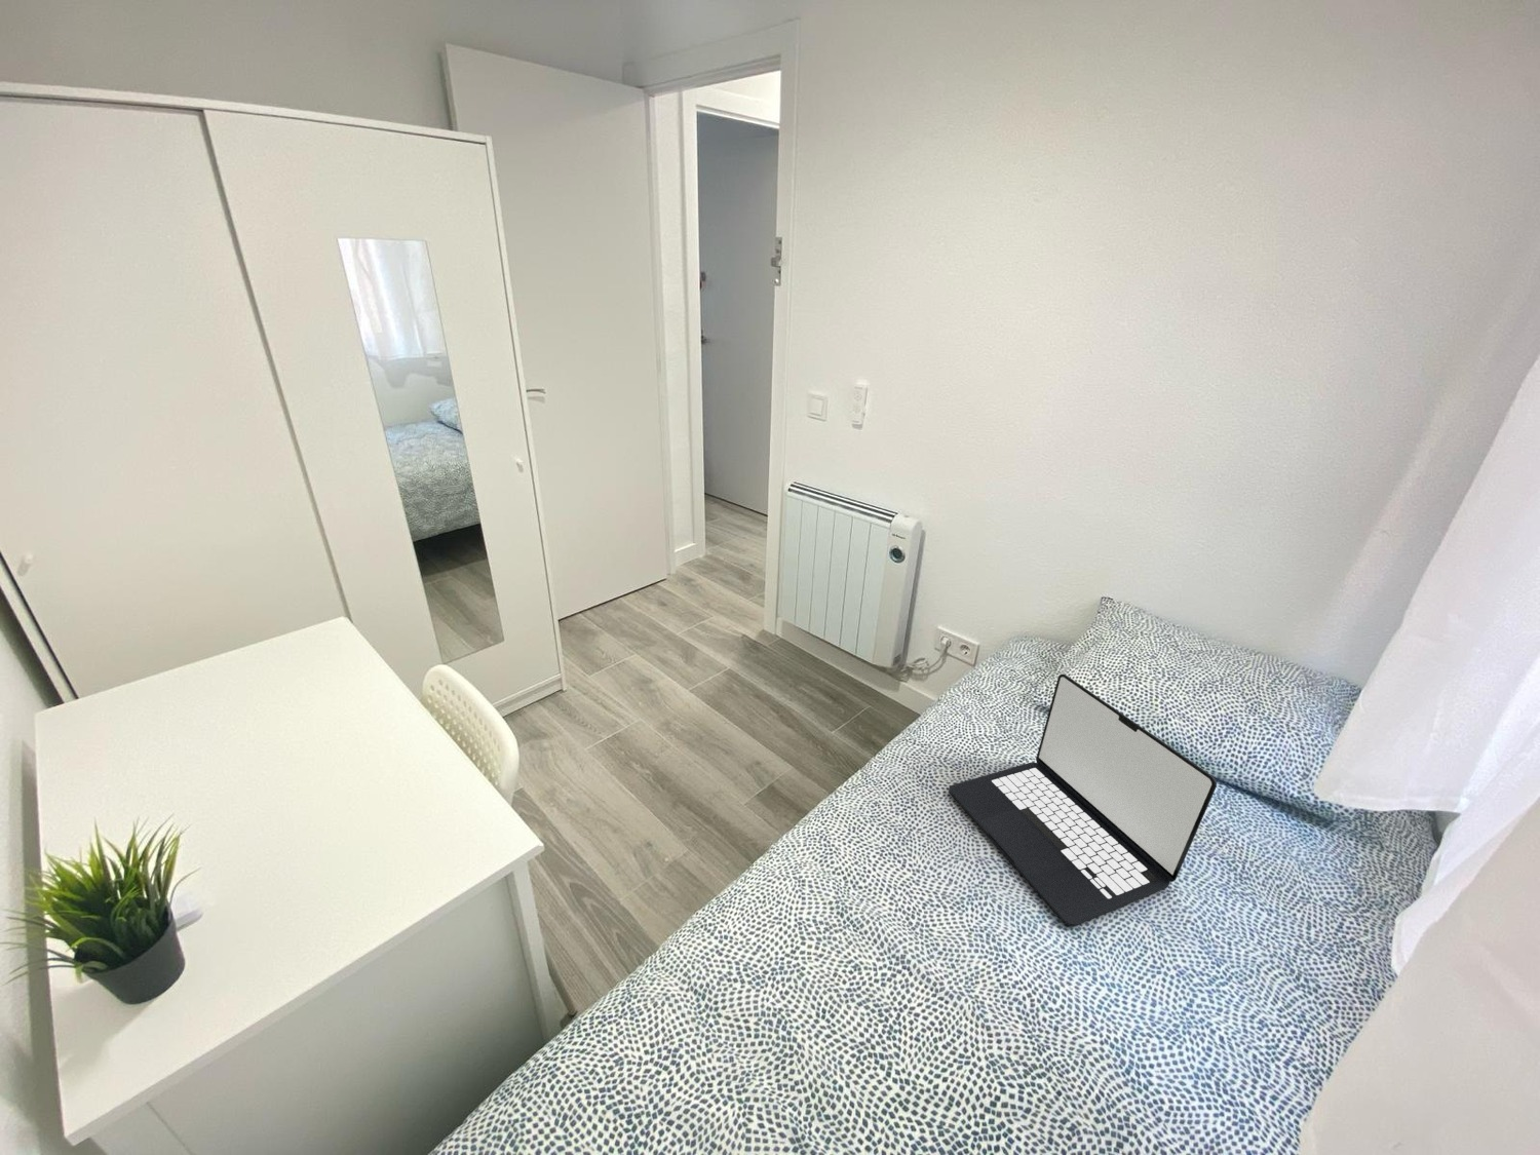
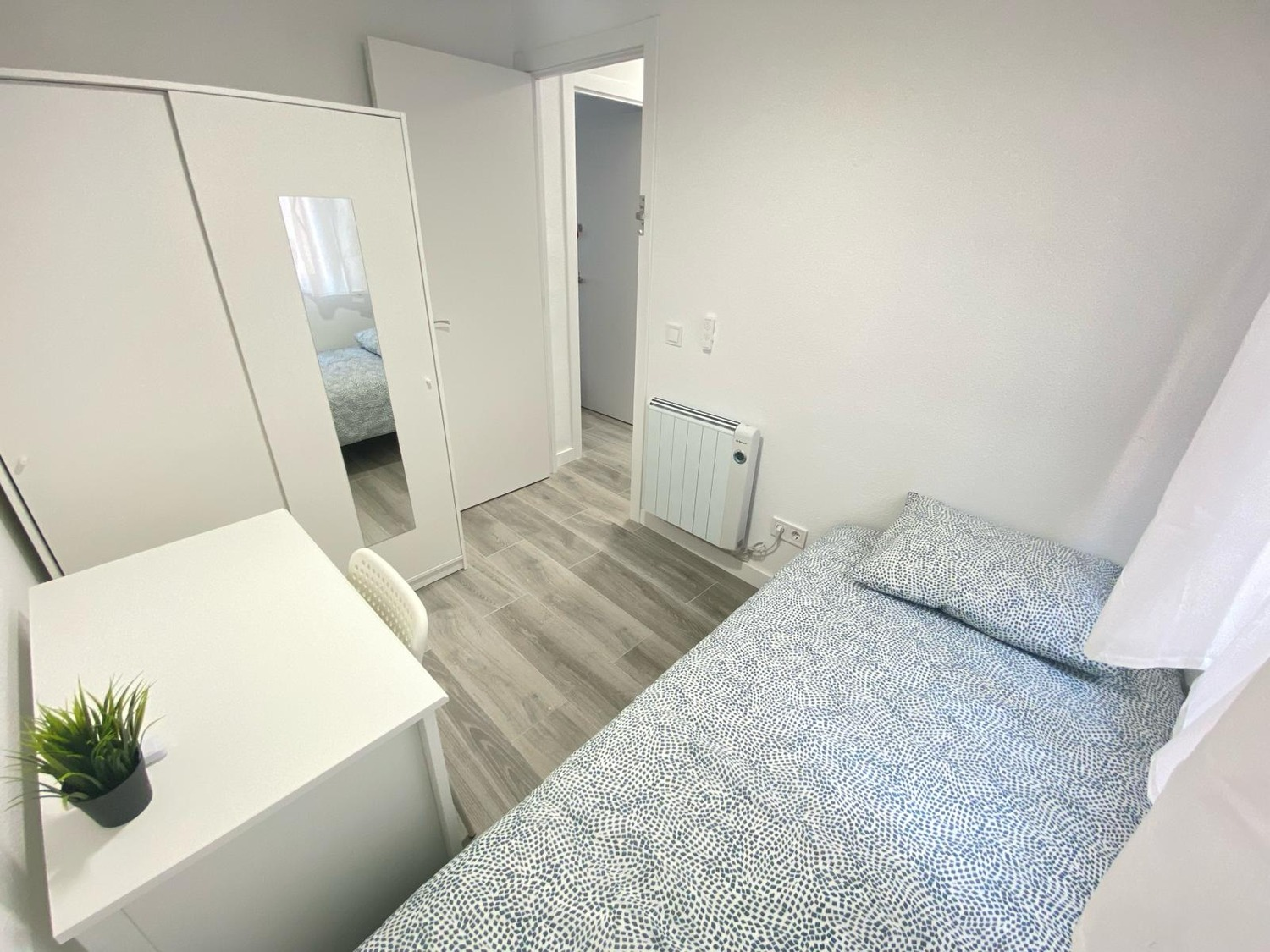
- laptop (1063, 785)
